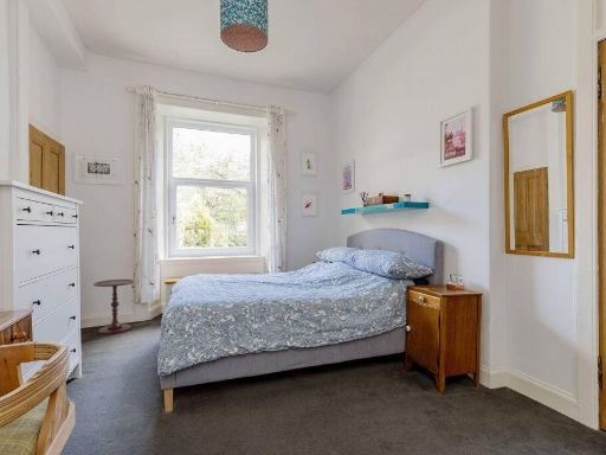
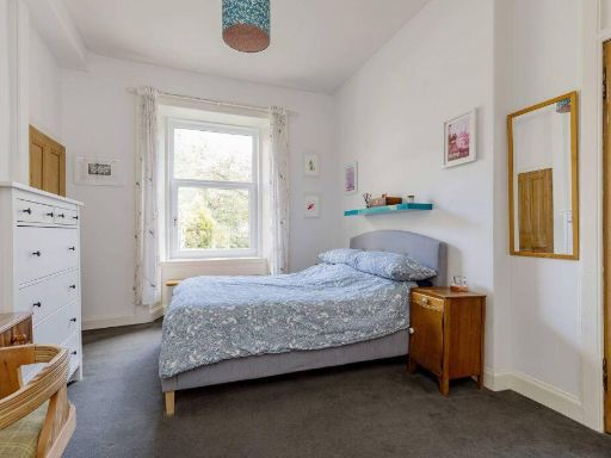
- side table (114, 306)
